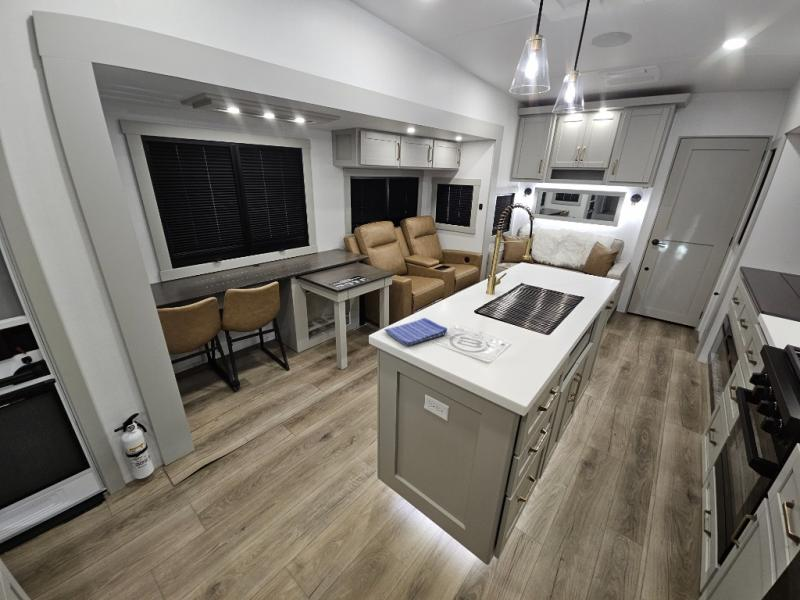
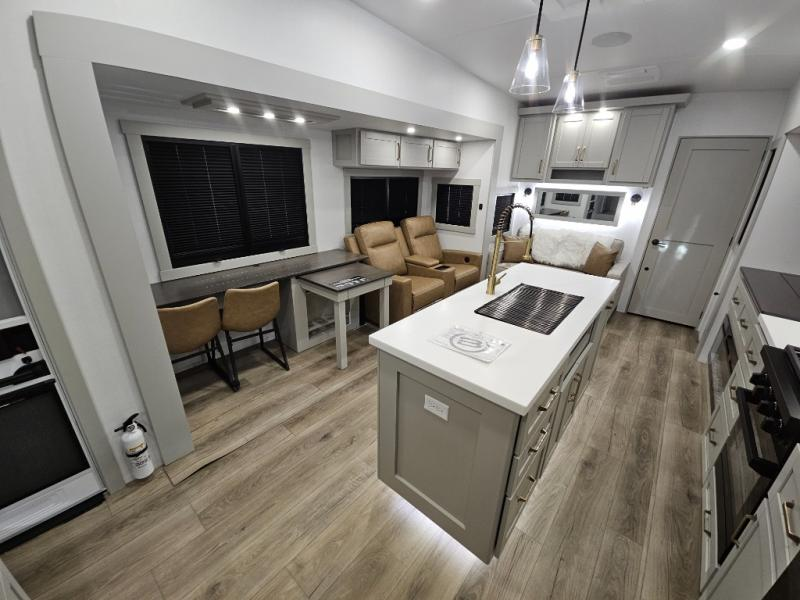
- dish towel (416, 330)
